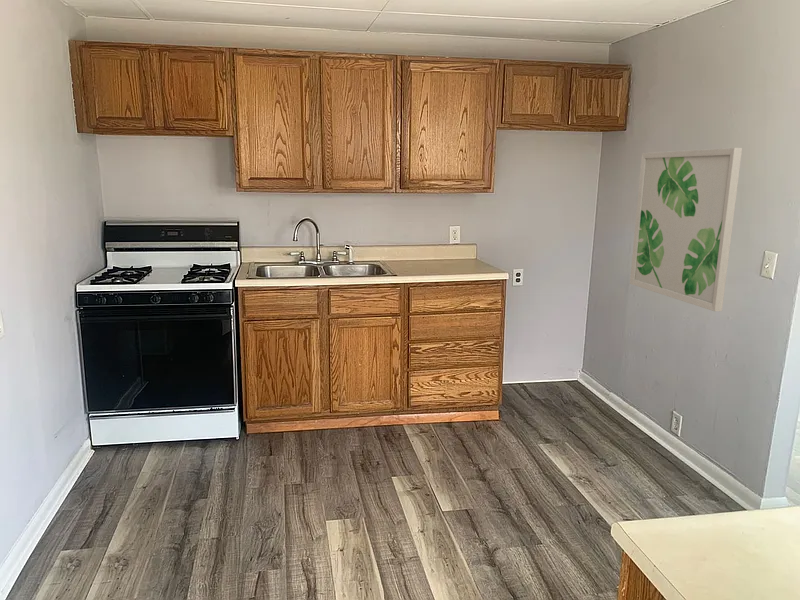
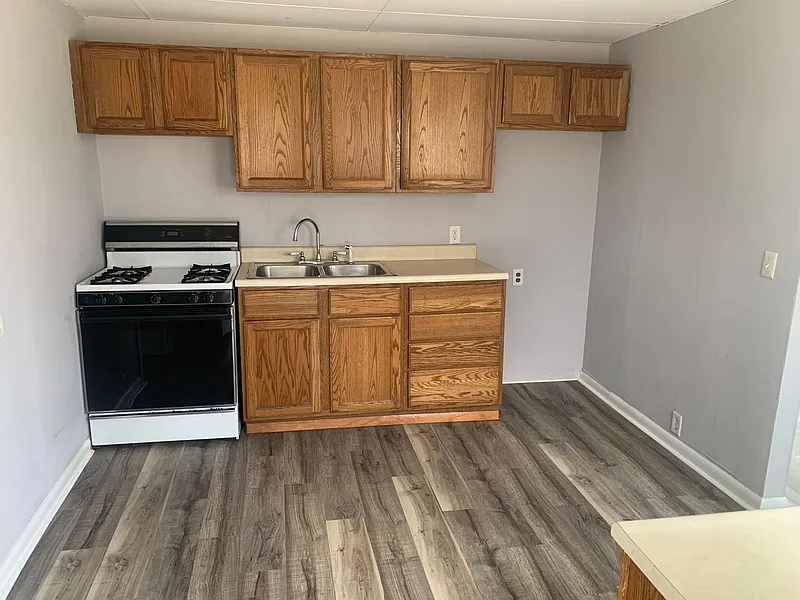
- wall art (678, 225)
